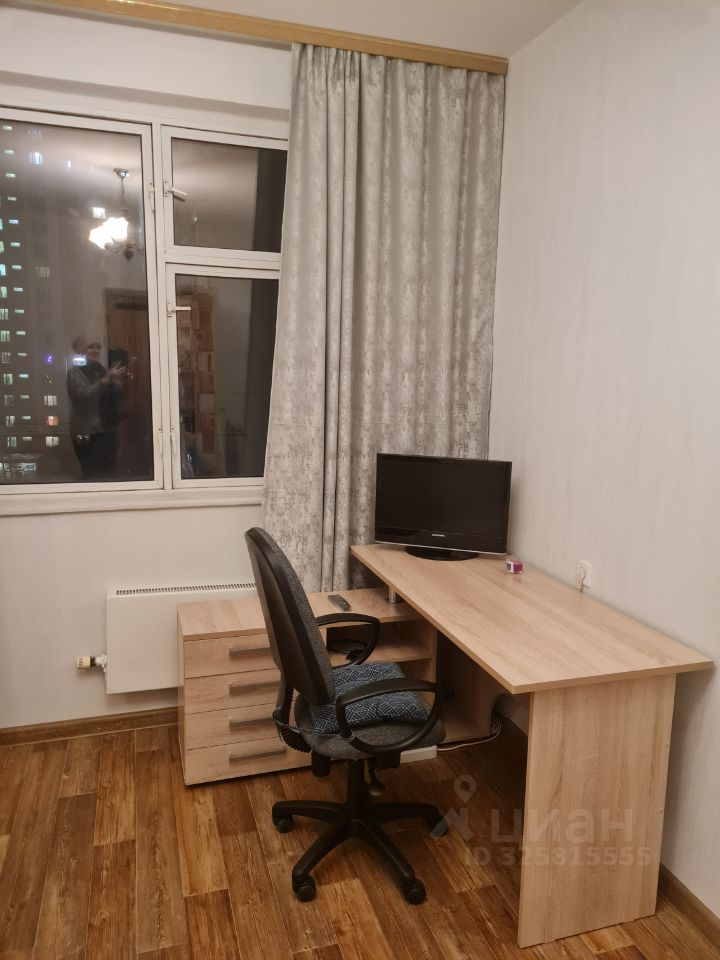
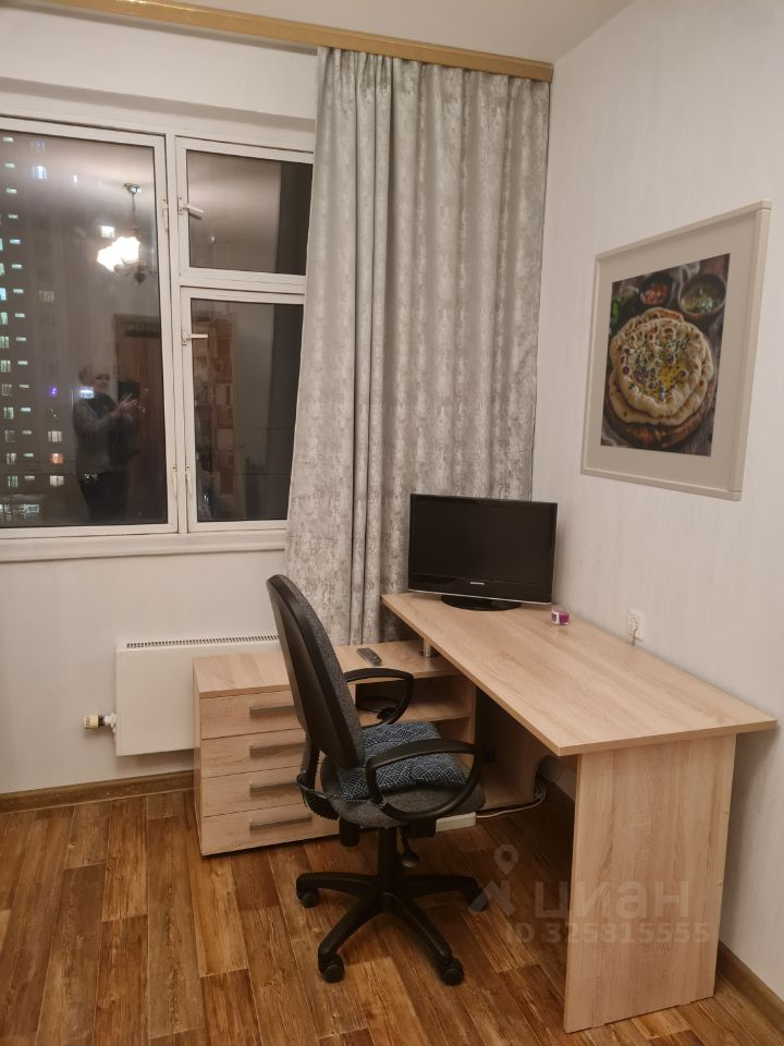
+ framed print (658, 361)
